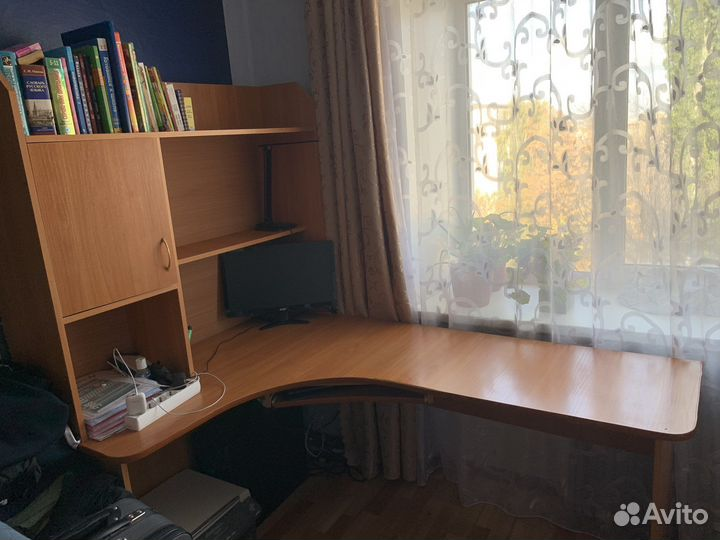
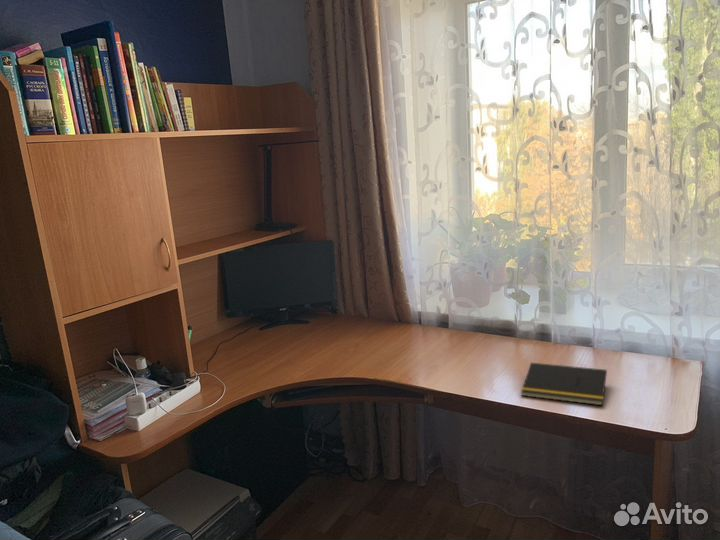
+ notepad (564, 382)
